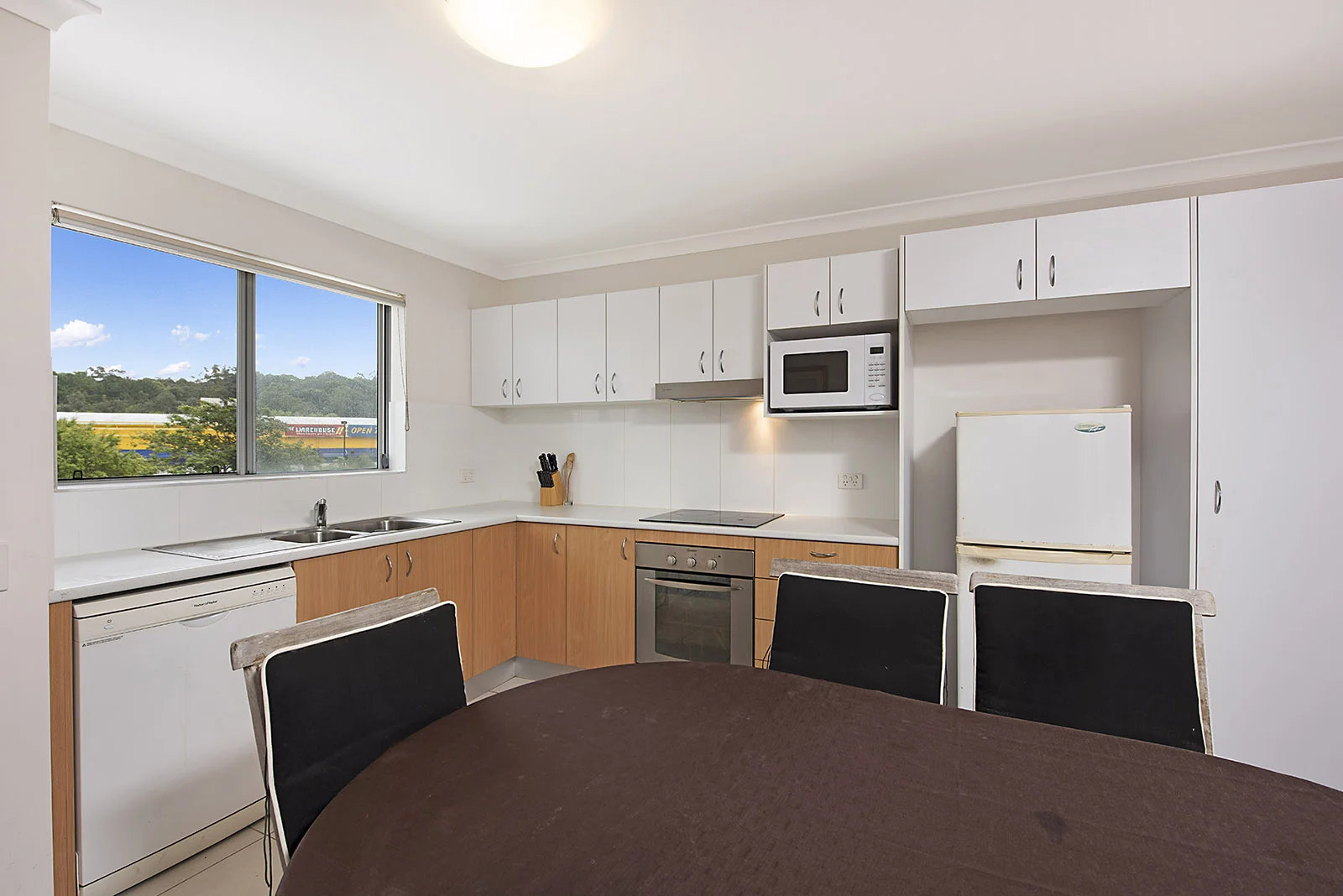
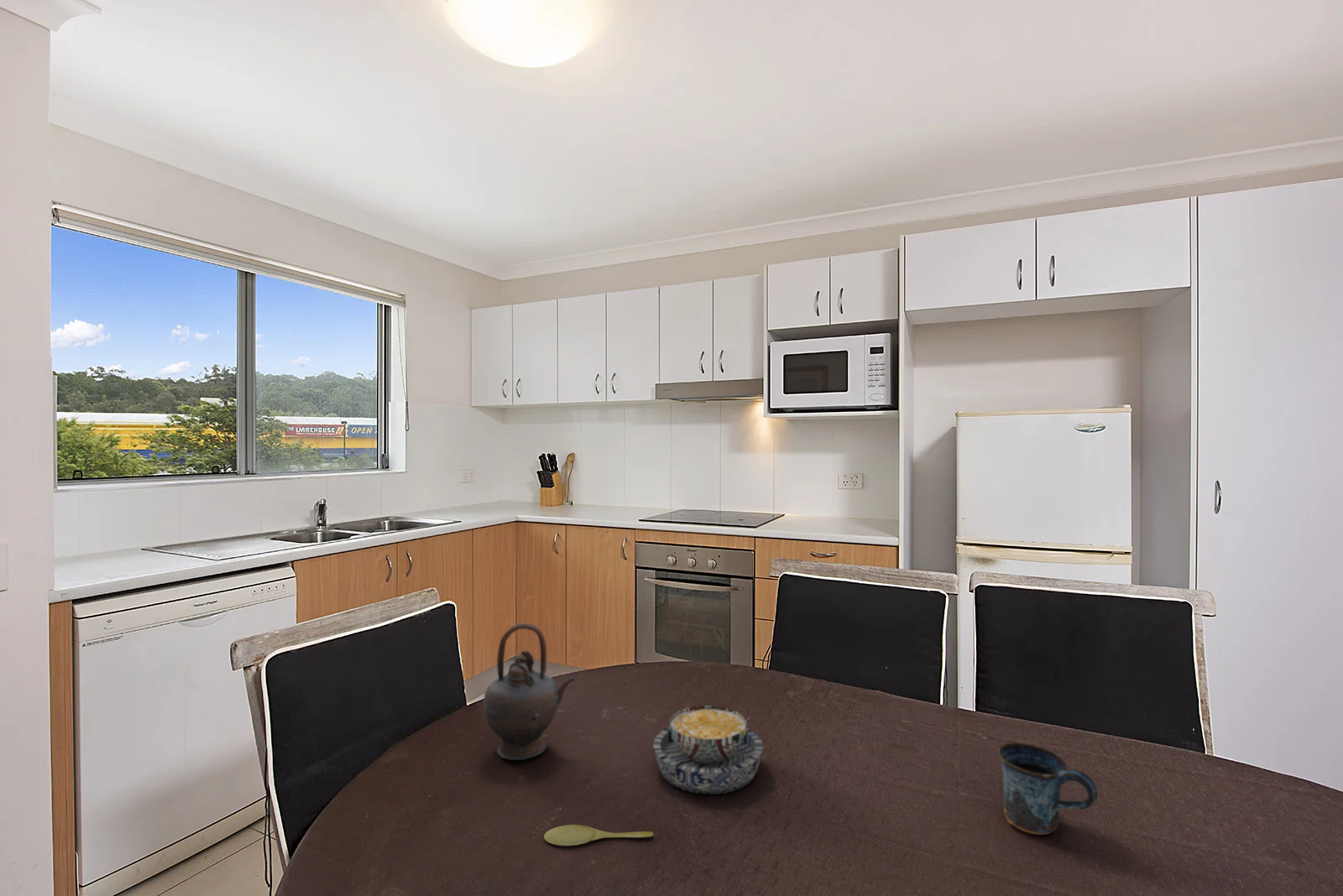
+ mug (1040, 795)
+ bowl (708, 744)
+ spoon (598, 833)
+ teapot (530, 687)
